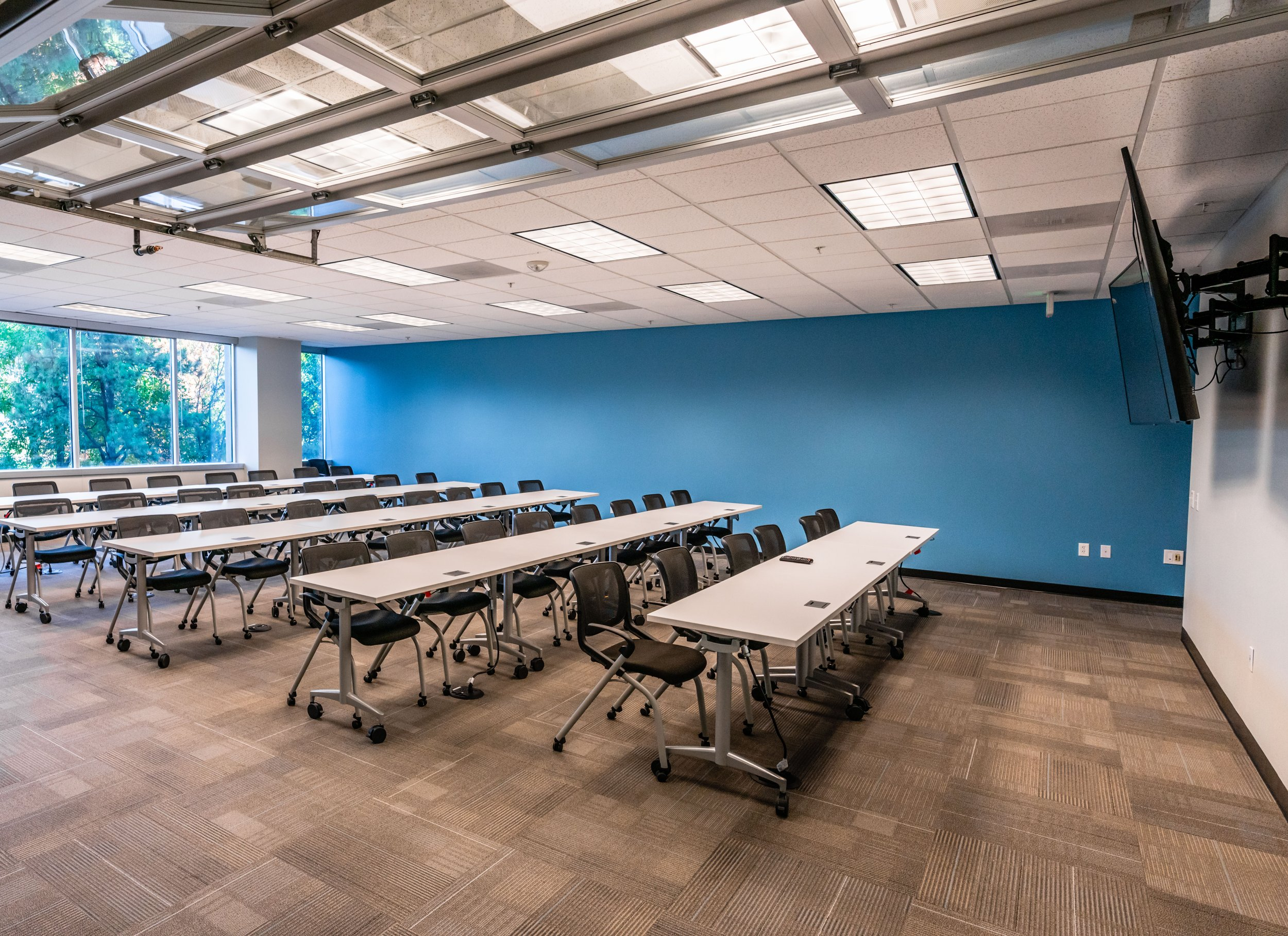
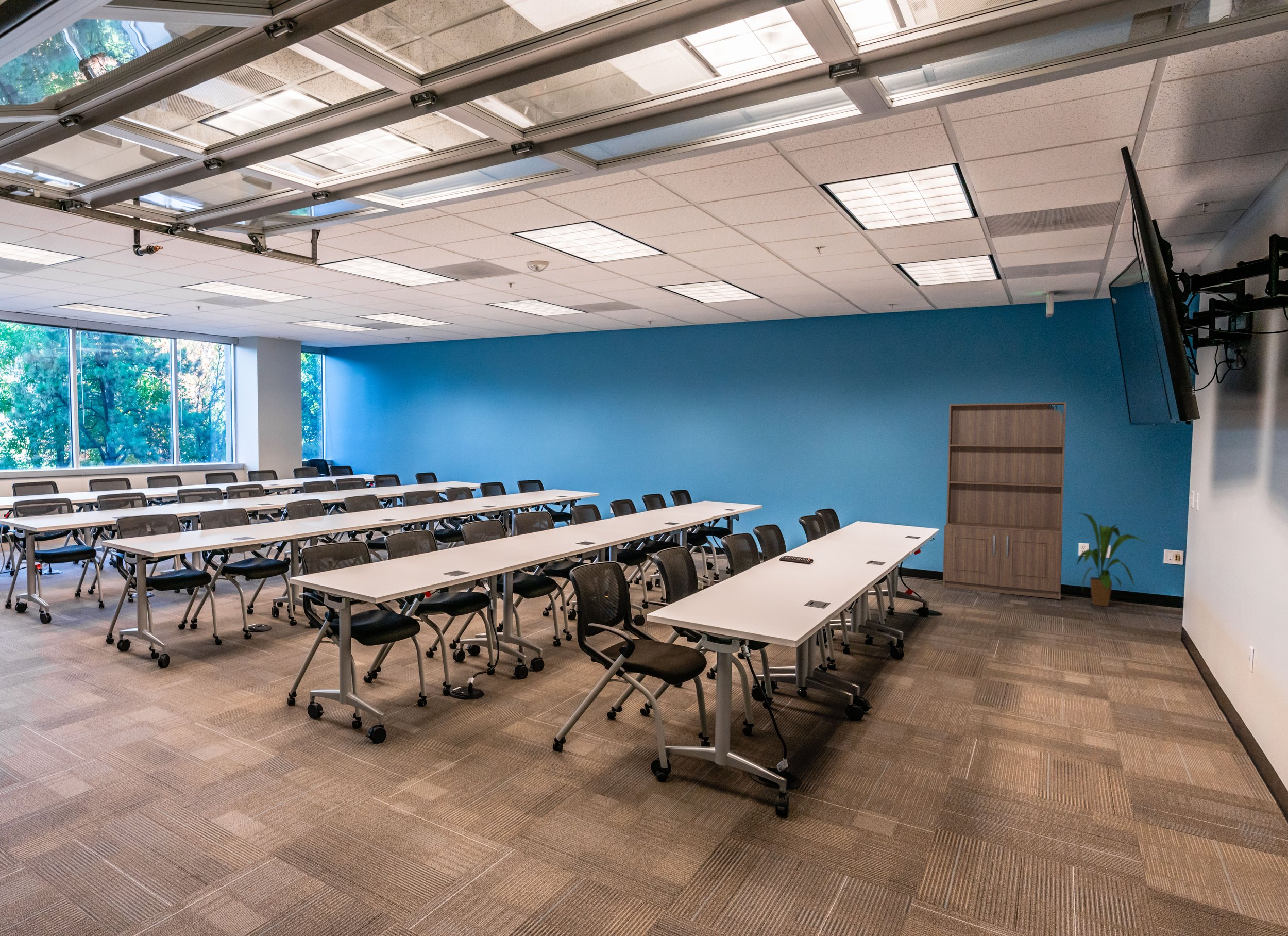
+ house plant (1112, 560)
+ bookshelf (1003, 497)
